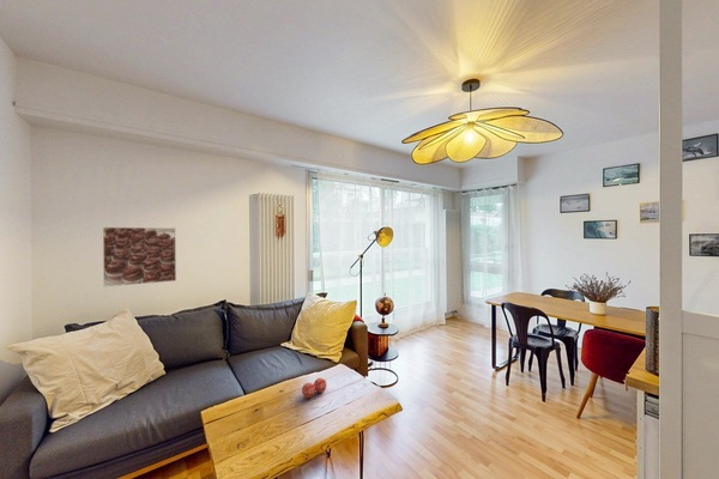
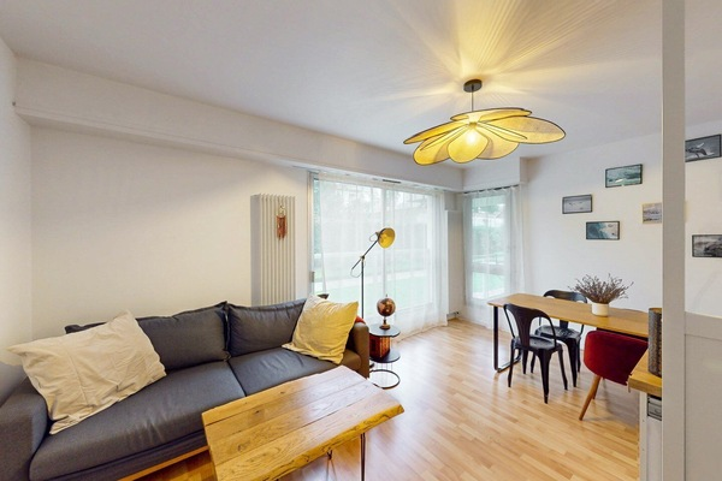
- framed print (141, 255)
- decorative ball (314, 387)
